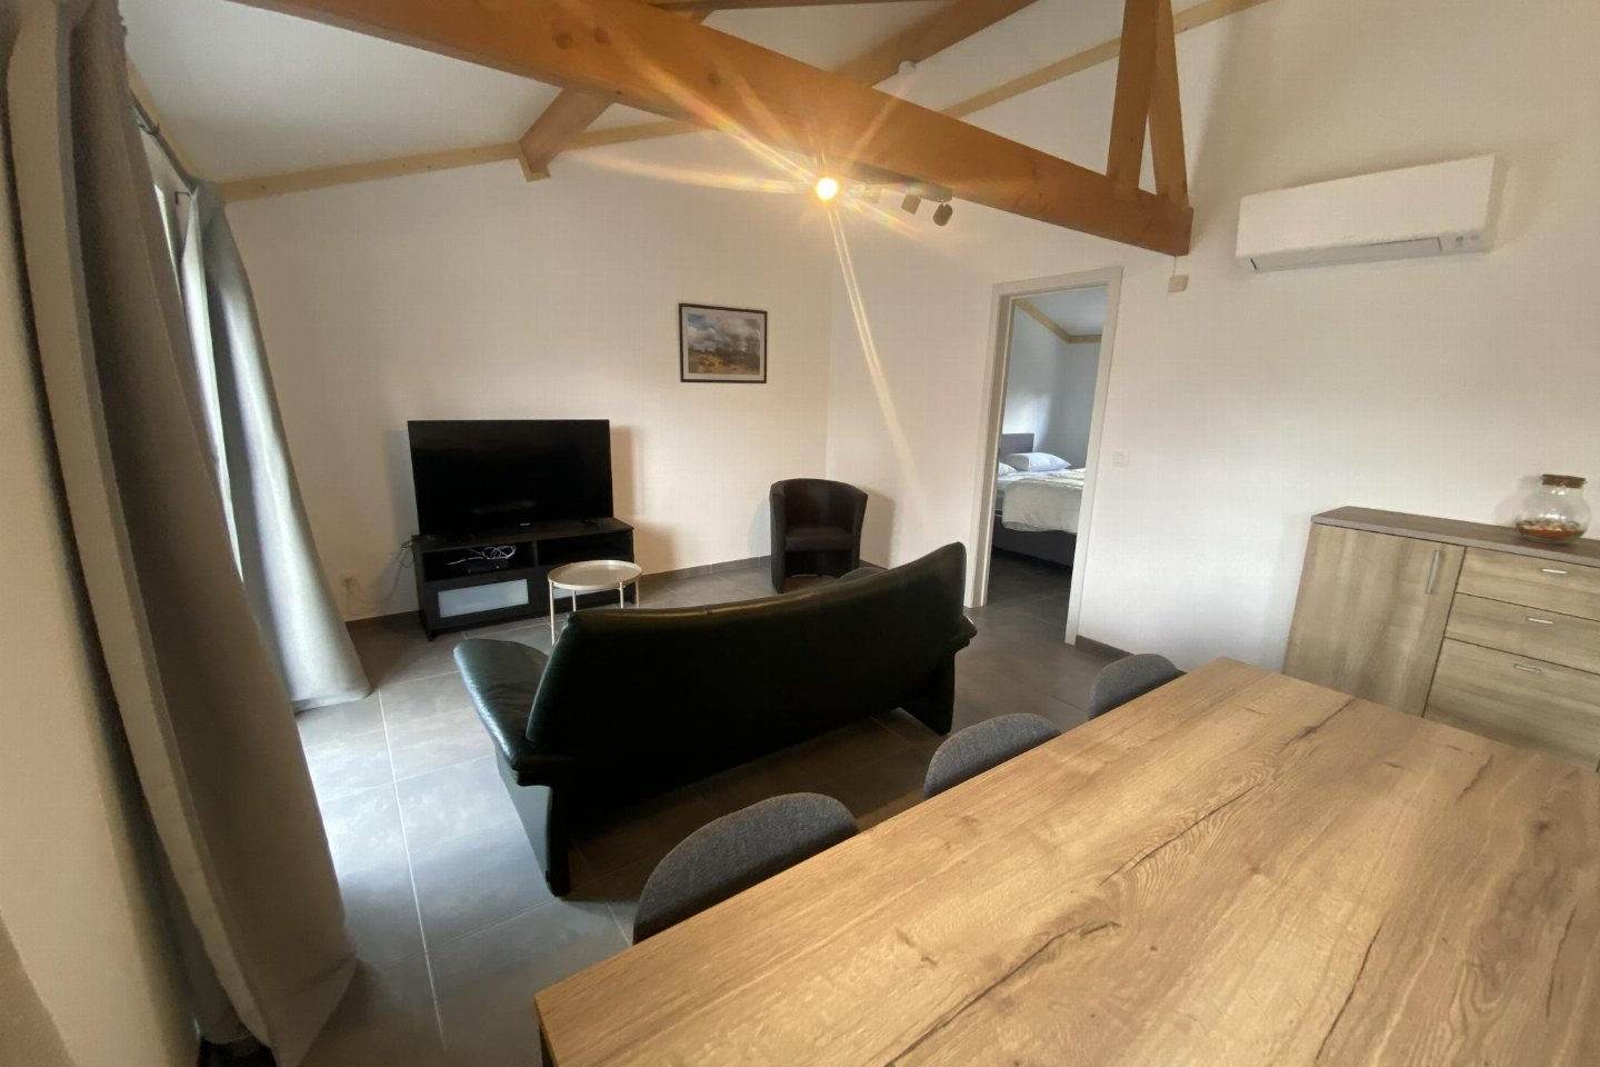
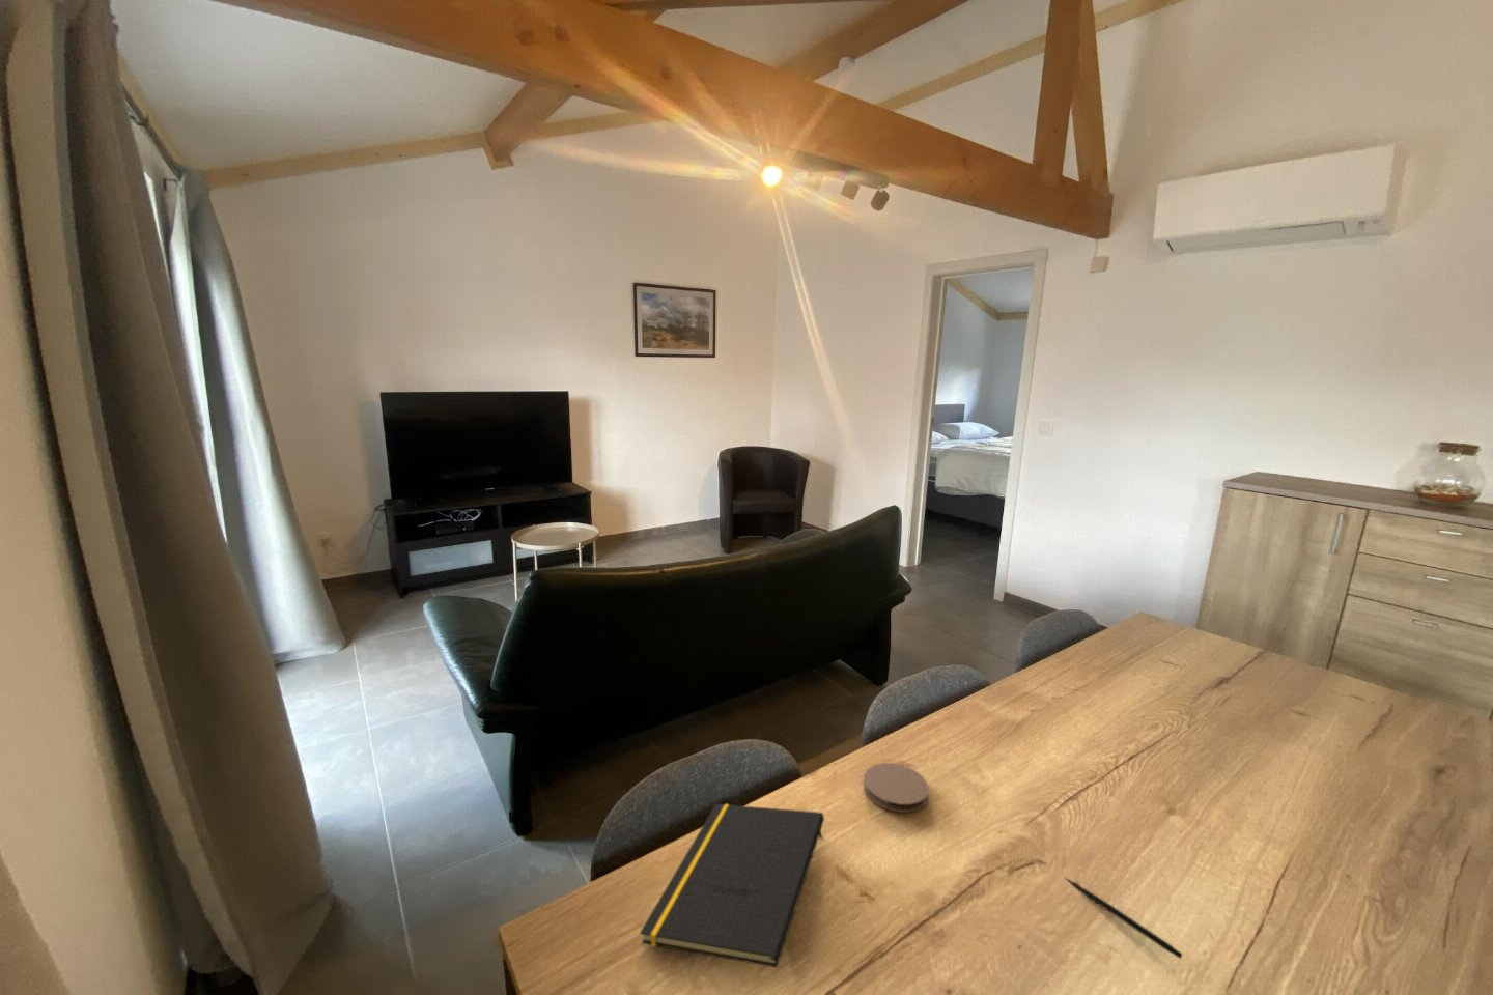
+ coaster (894, 785)
+ pen (1118, 912)
+ notepad (741, 871)
